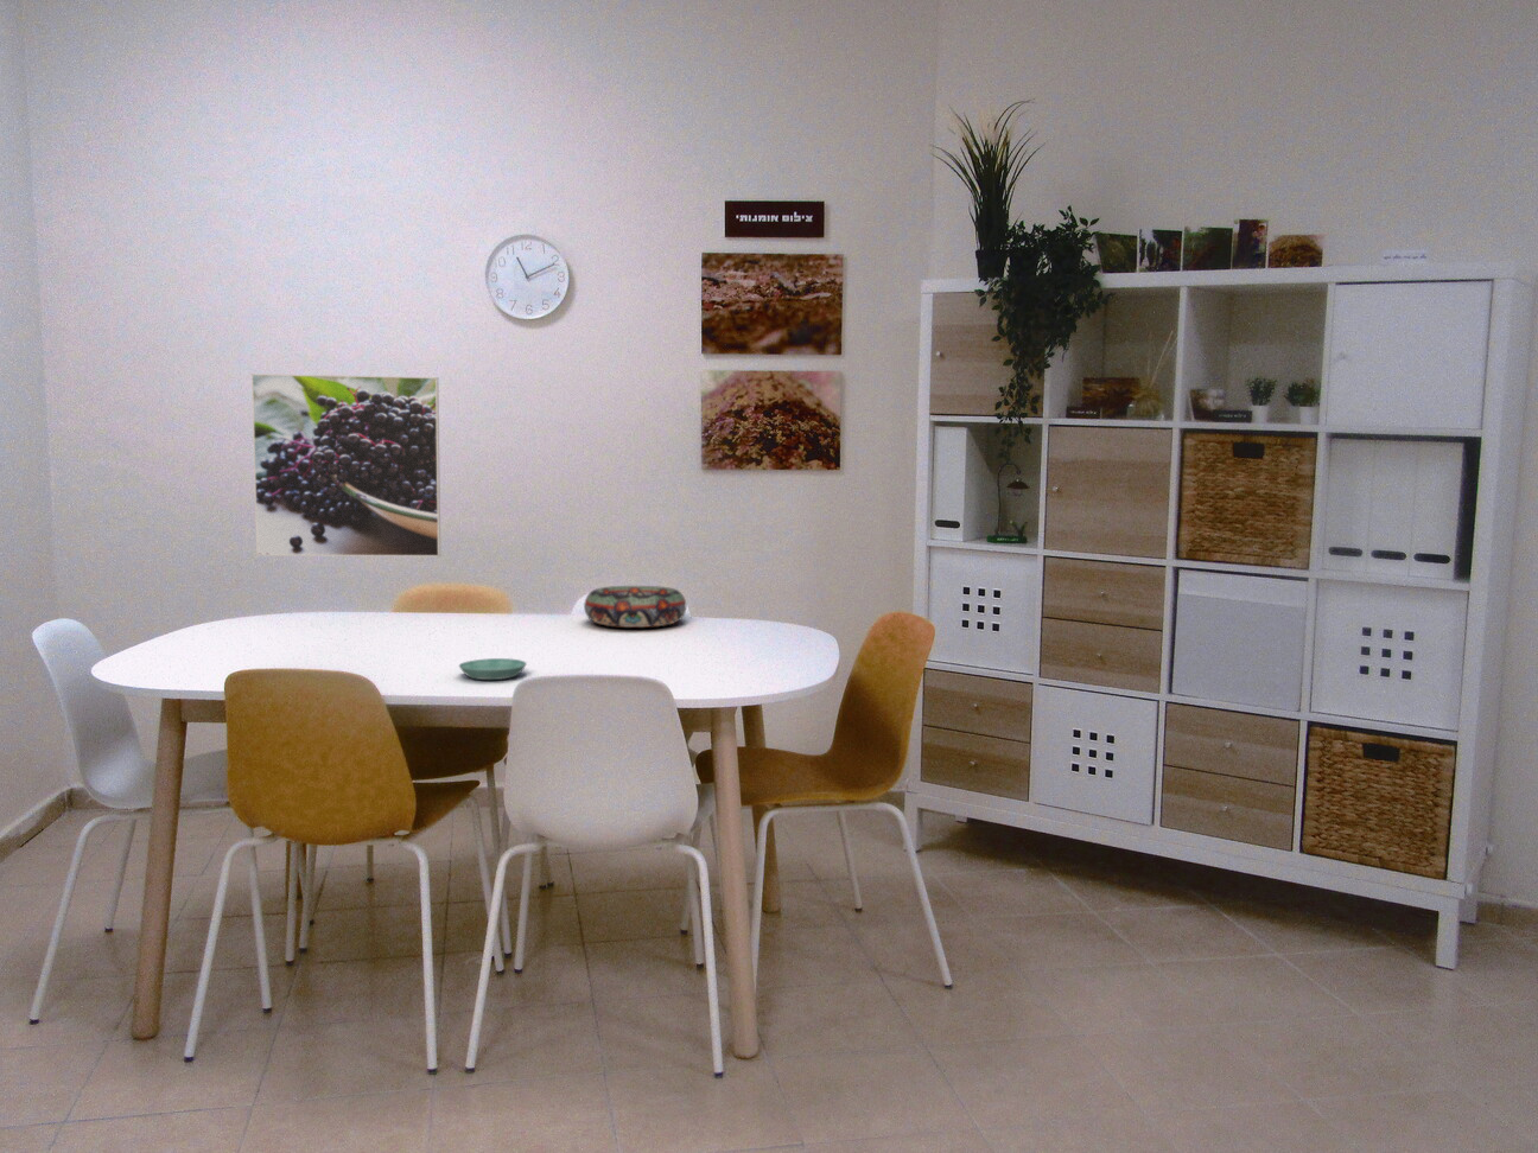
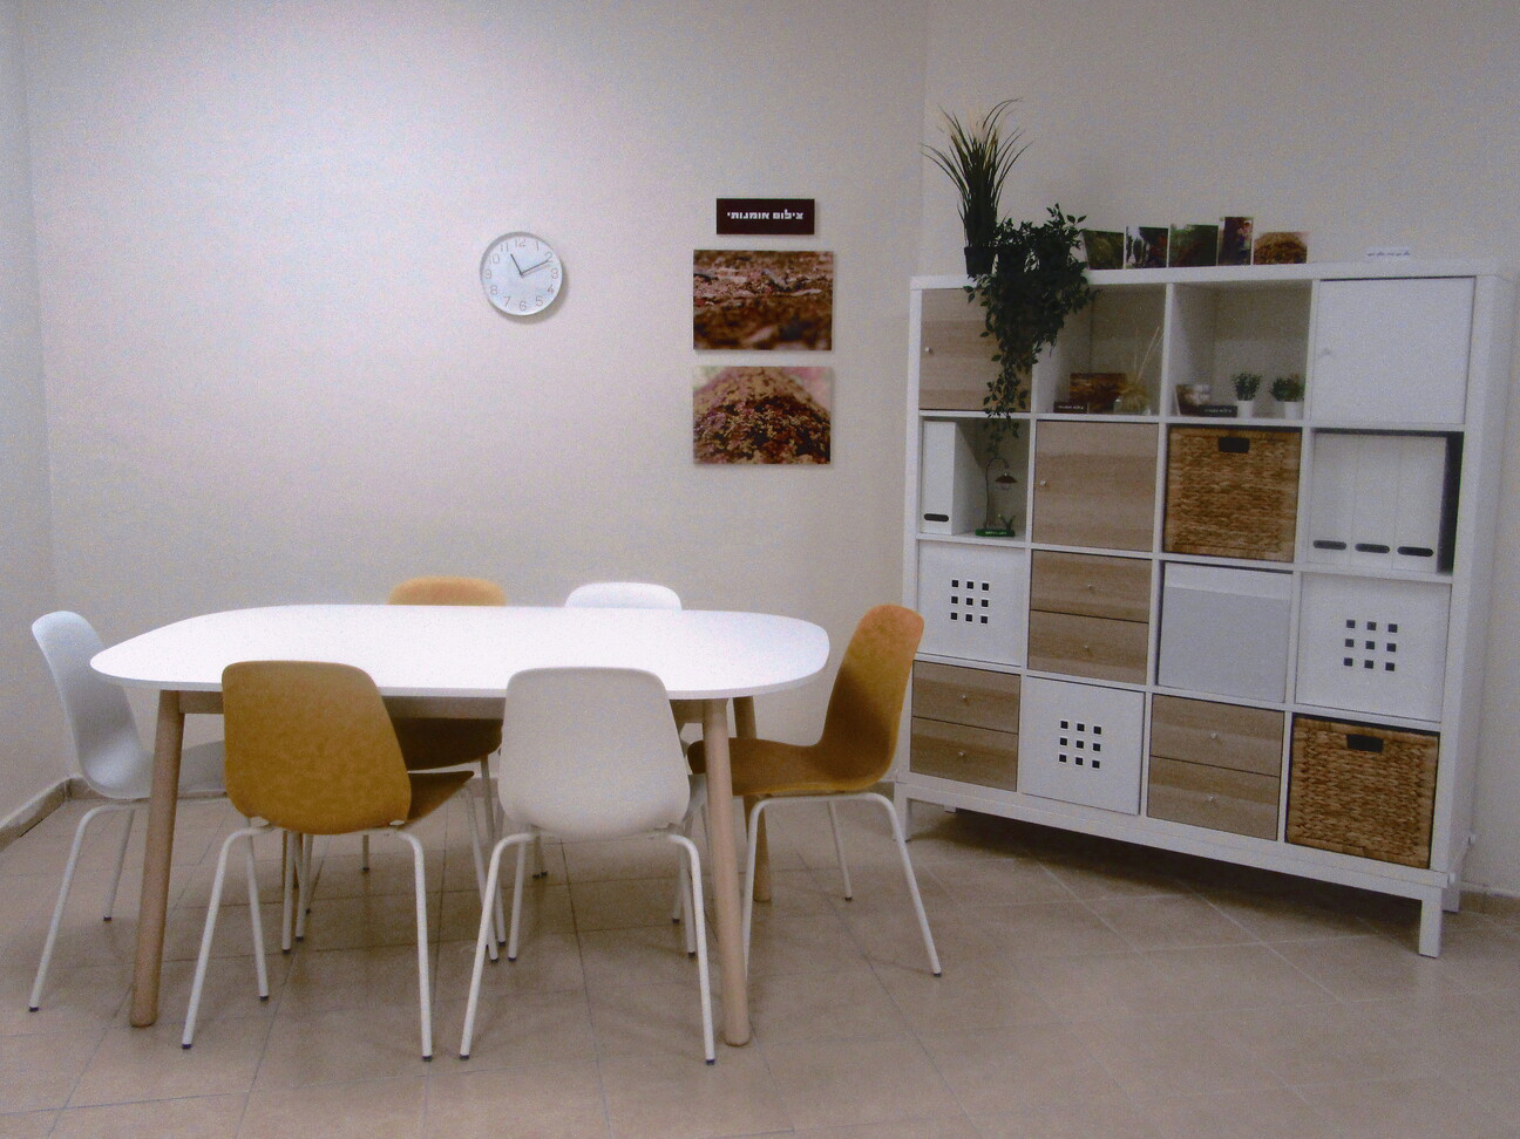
- saucer (493, 669)
- decorative bowl (635, 606)
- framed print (346, 466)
